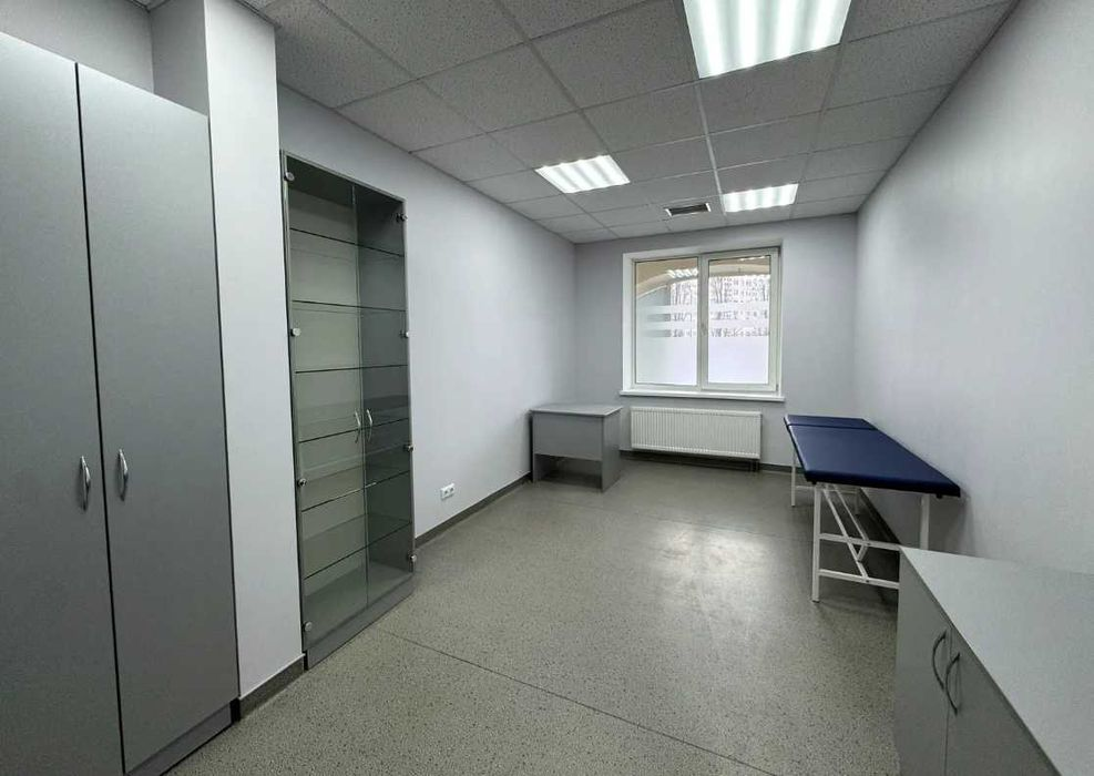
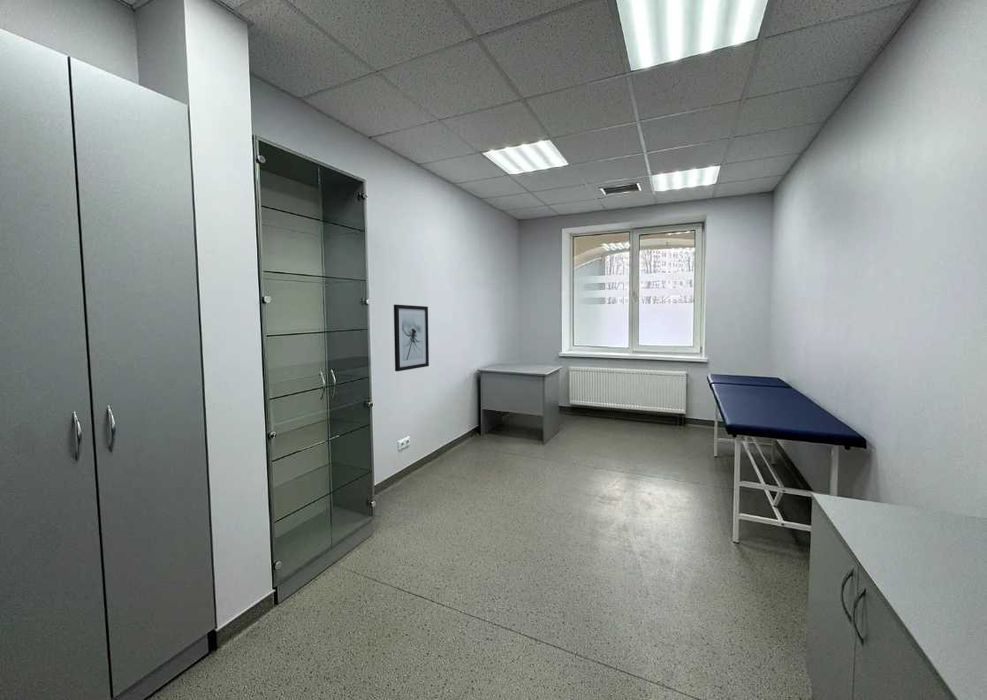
+ wall art (412, 337)
